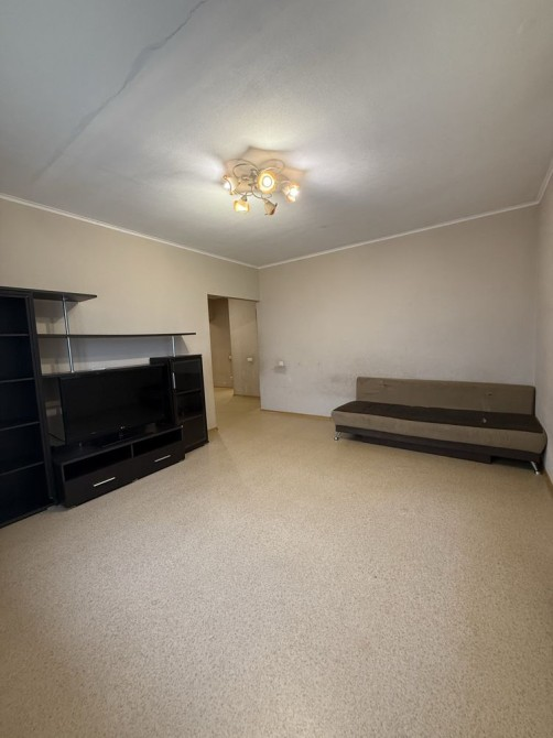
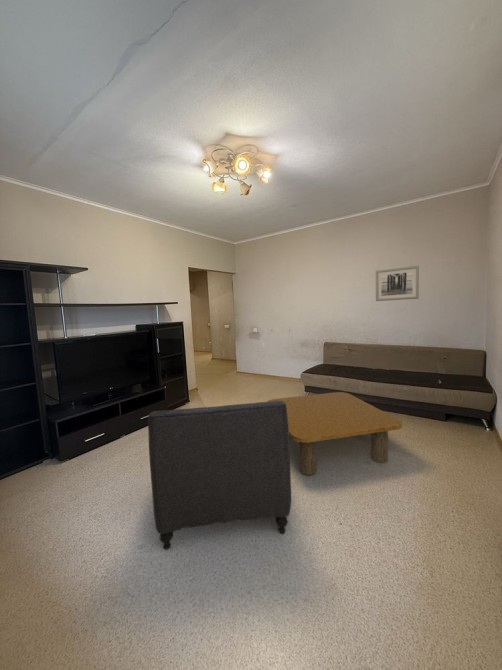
+ coffee table (326, 428)
+ armchair (222, 444)
+ wall art (396, 284)
